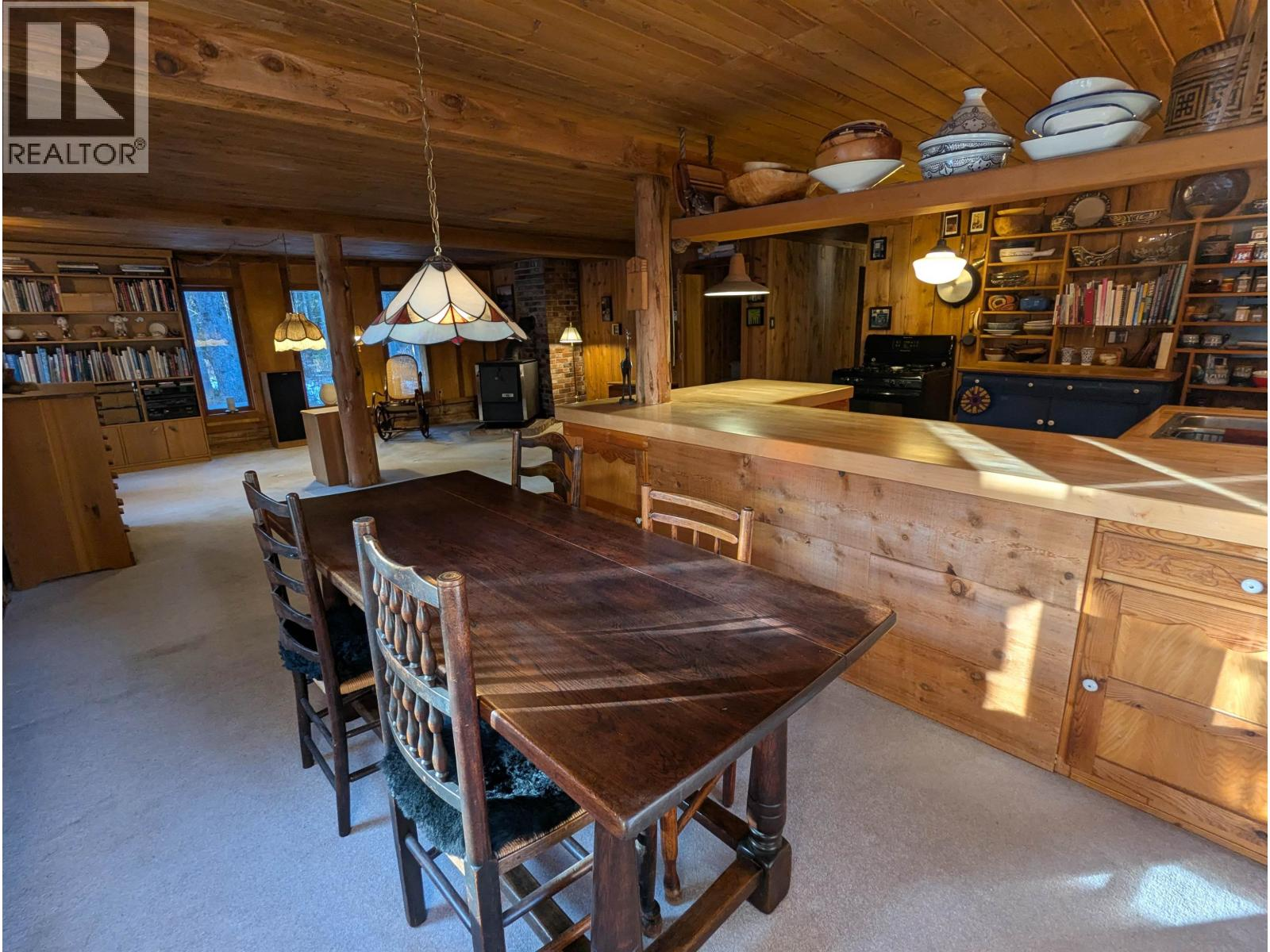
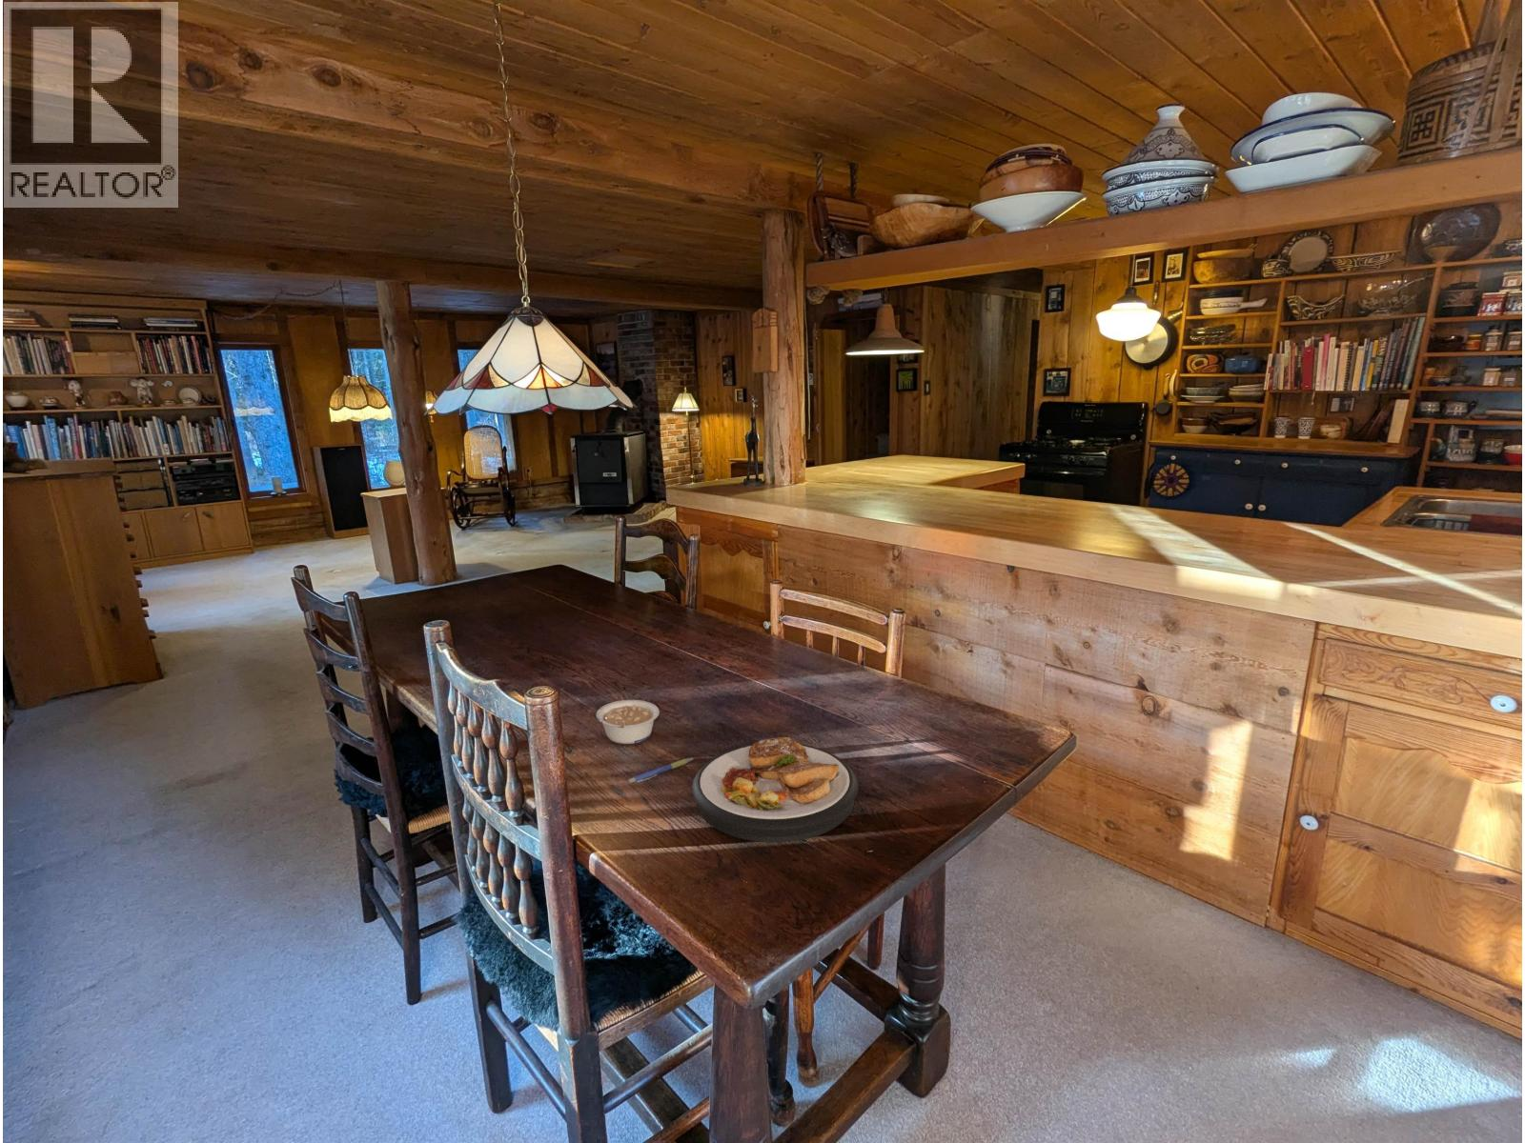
+ legume (629, 722)
+ pen (663, 768)
+ plate (775, 780)
